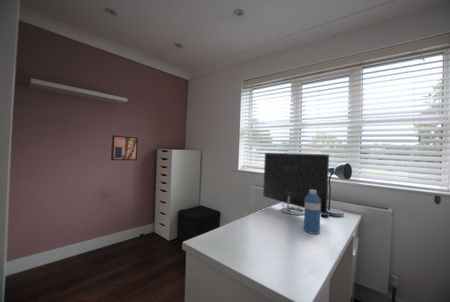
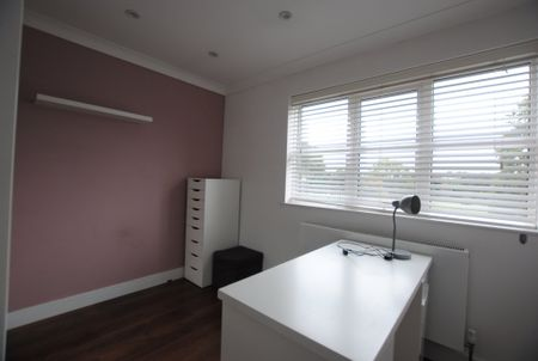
- wall art (124, 148)
- monitor (294, 182)
- water bottle (312, 210)
